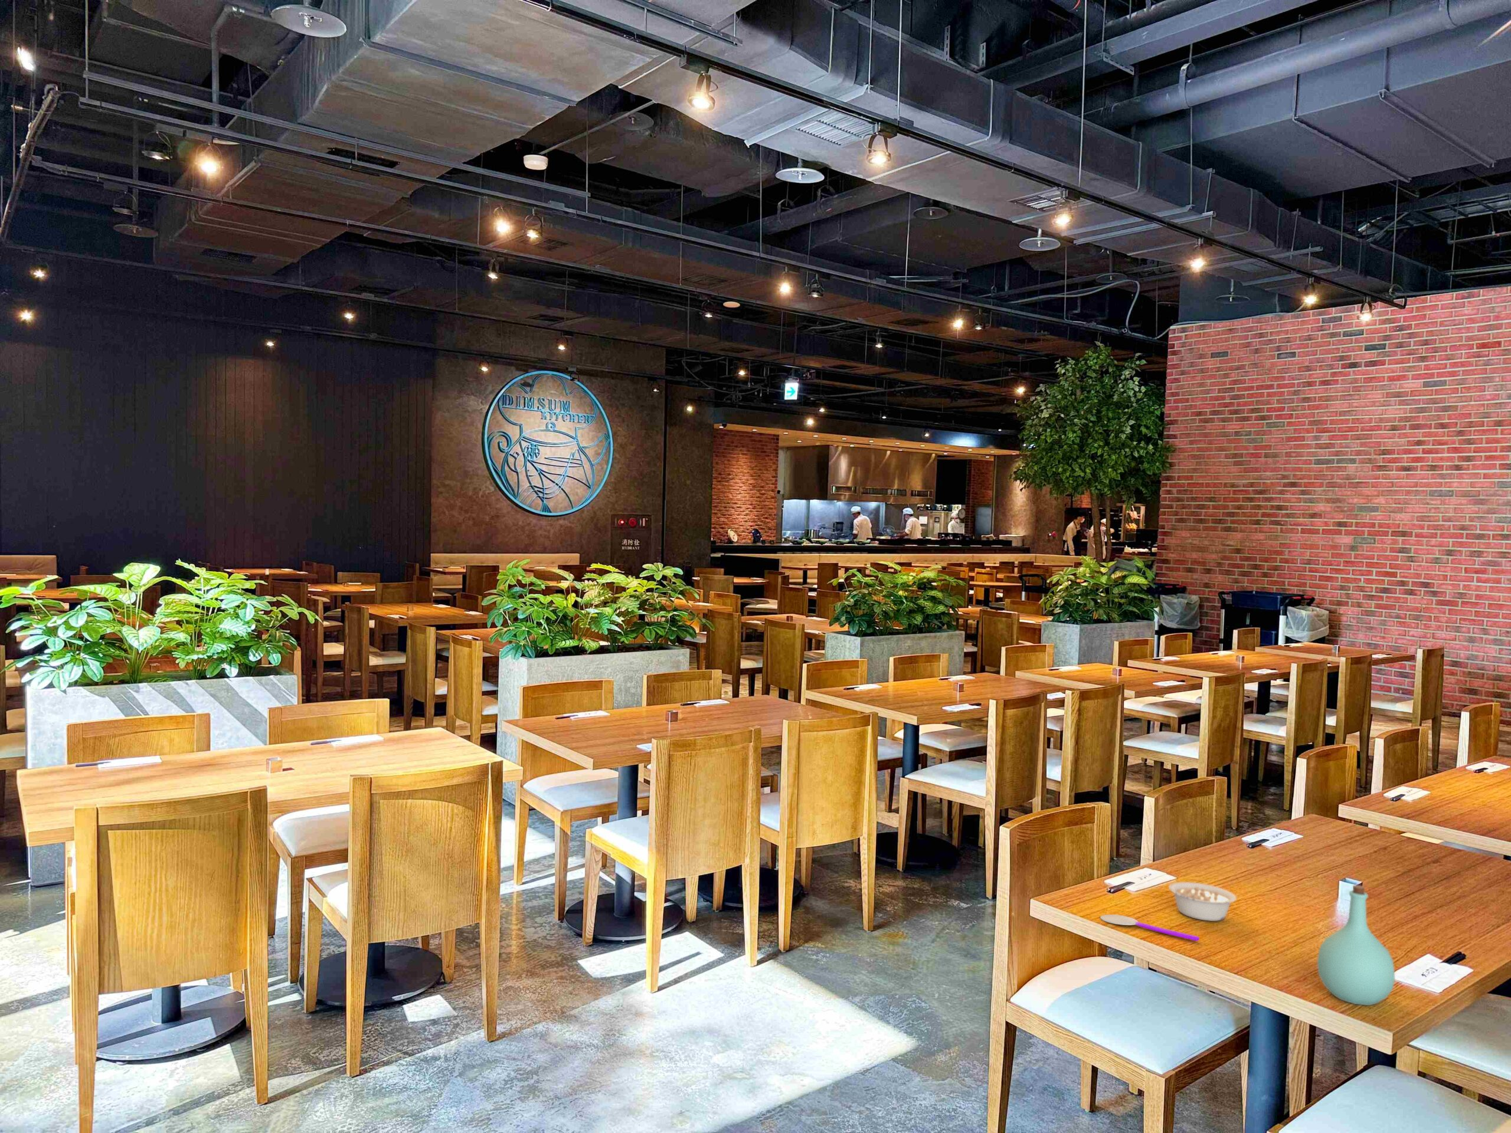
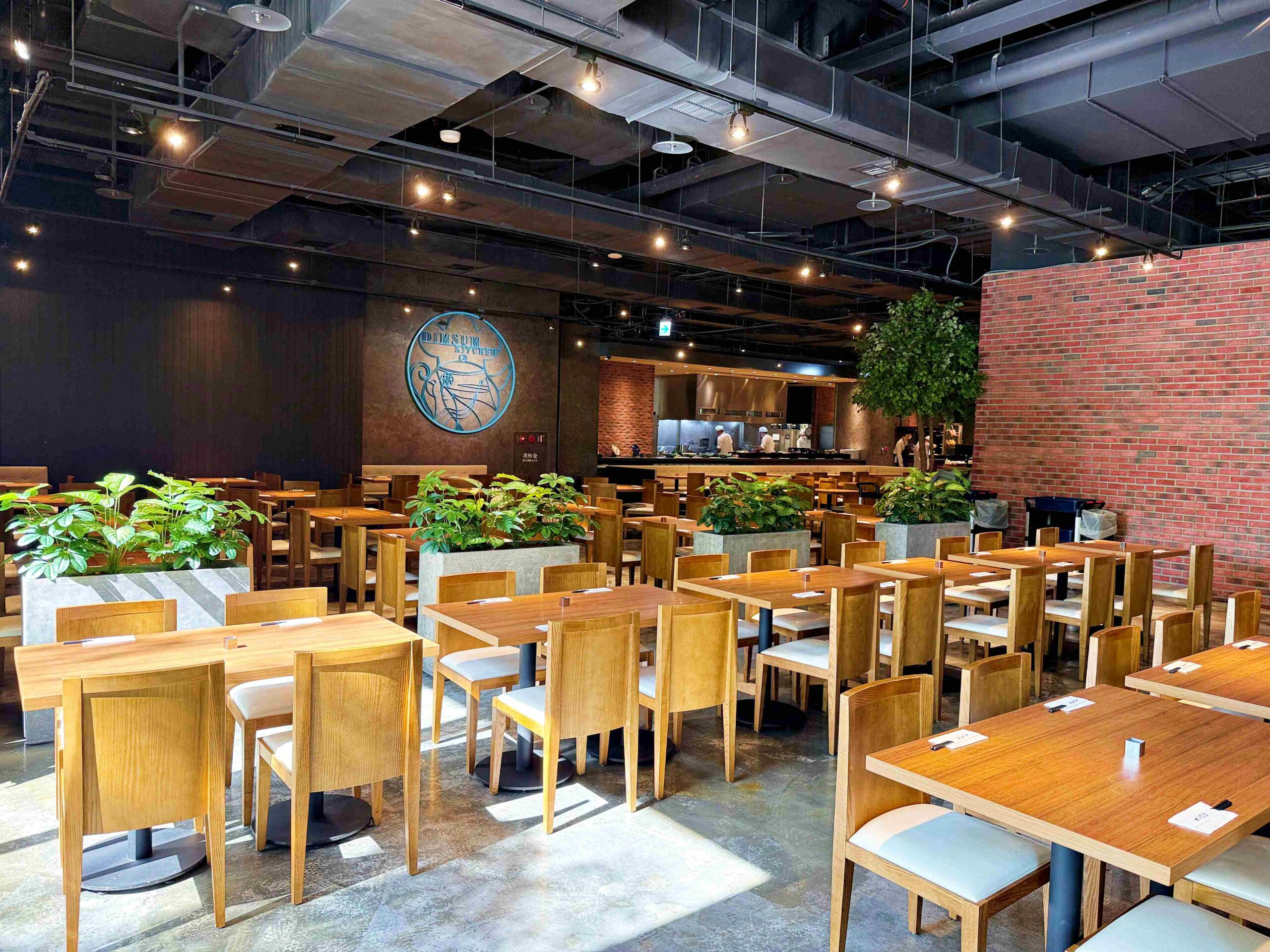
- spoon (1148, 926)
- bottle (1356, 941)
- legume (1204, 901)
